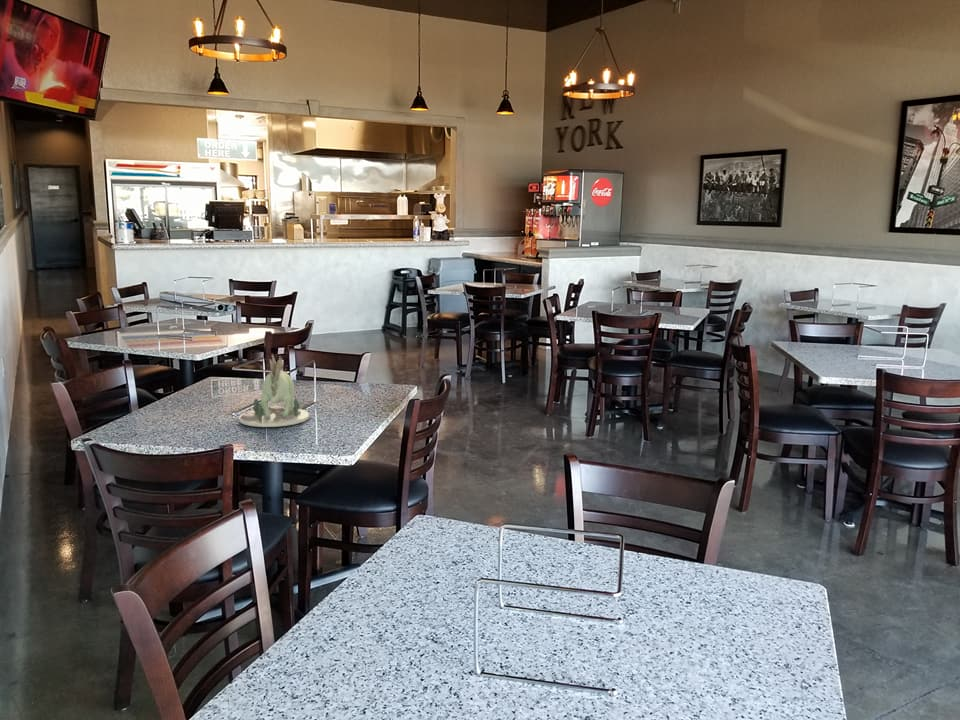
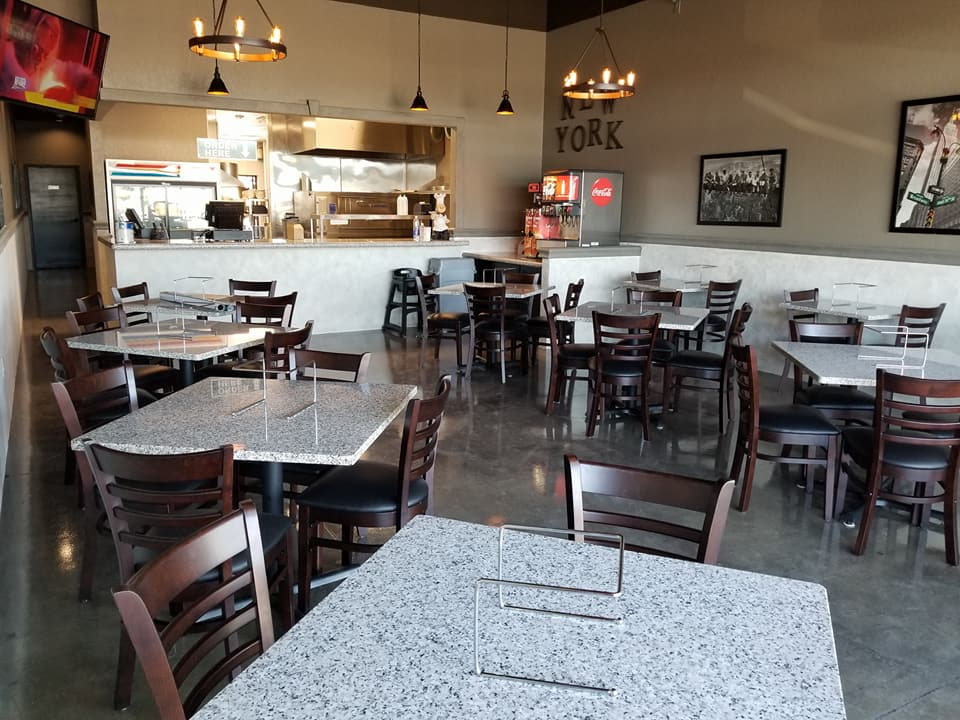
- toy dinosaur (277, 385)
